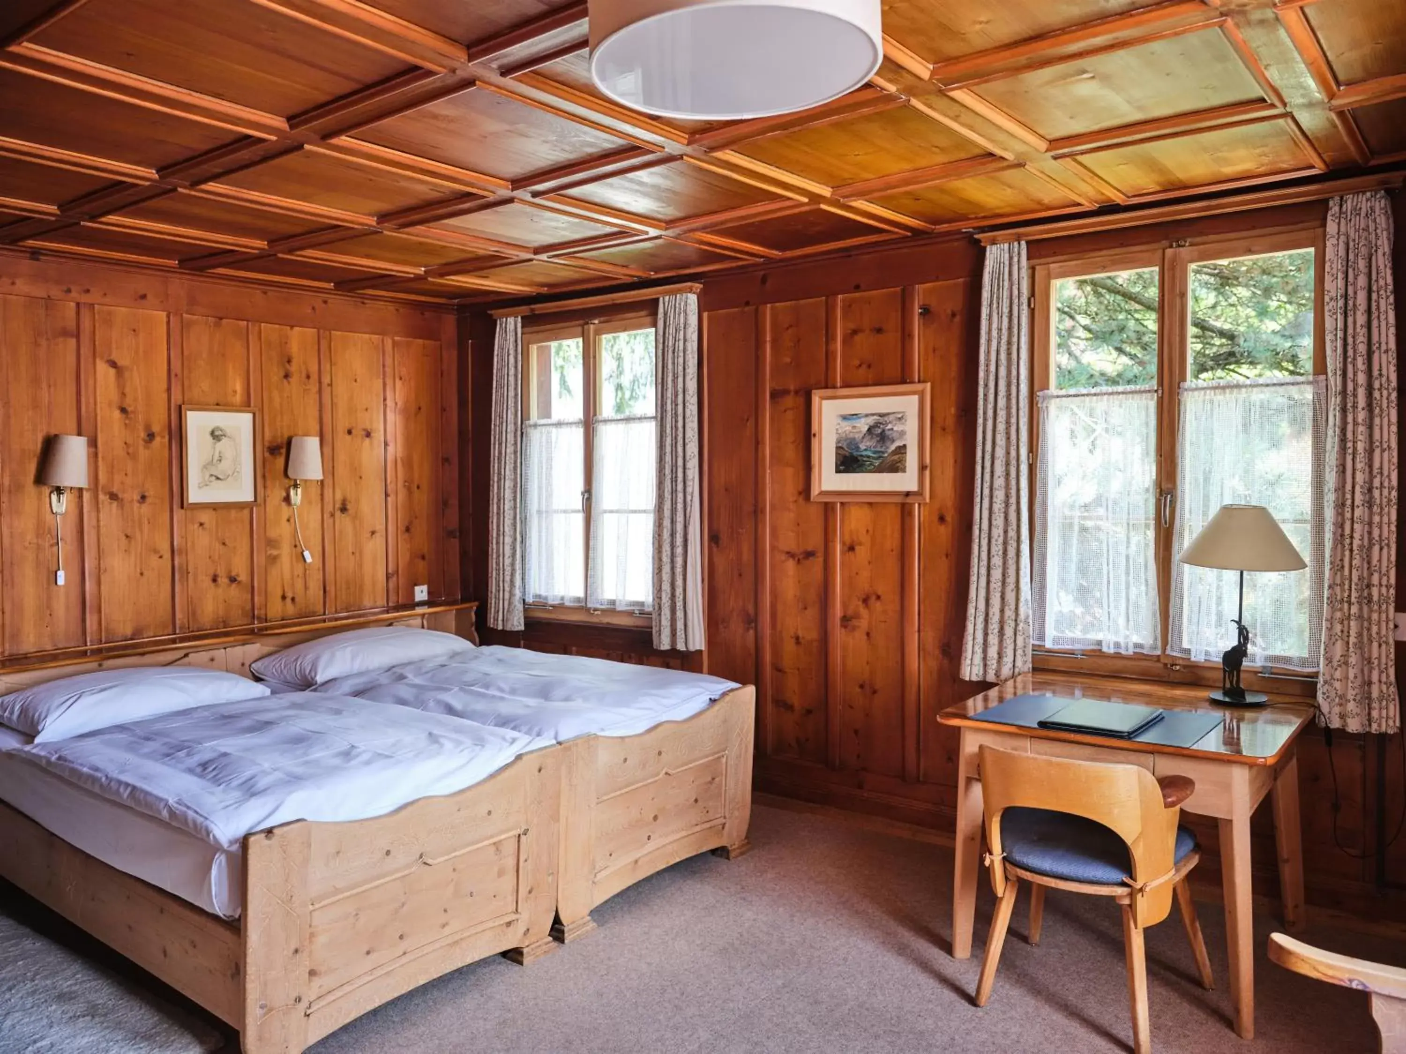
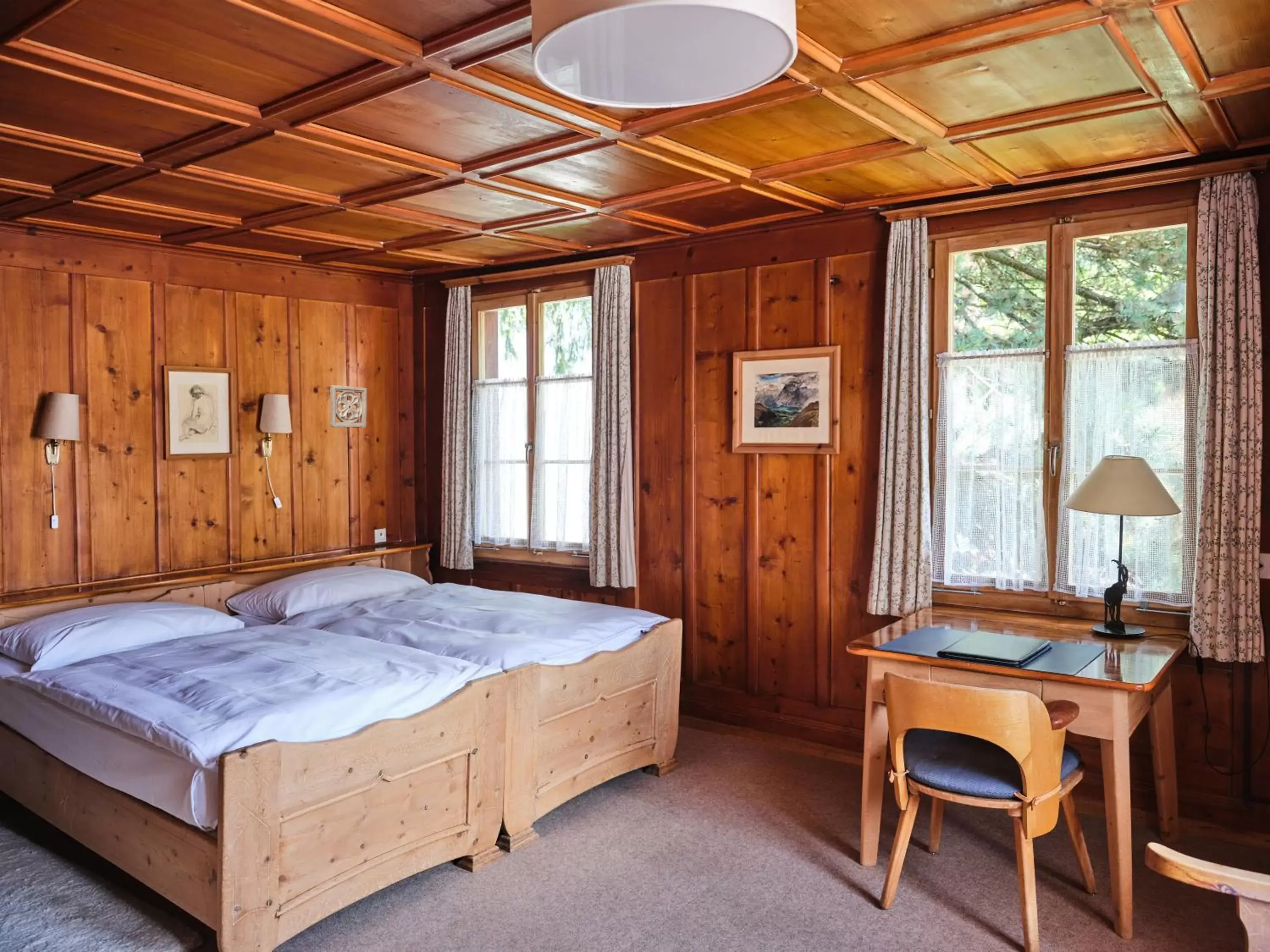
+ wall ornament (348, 407)
